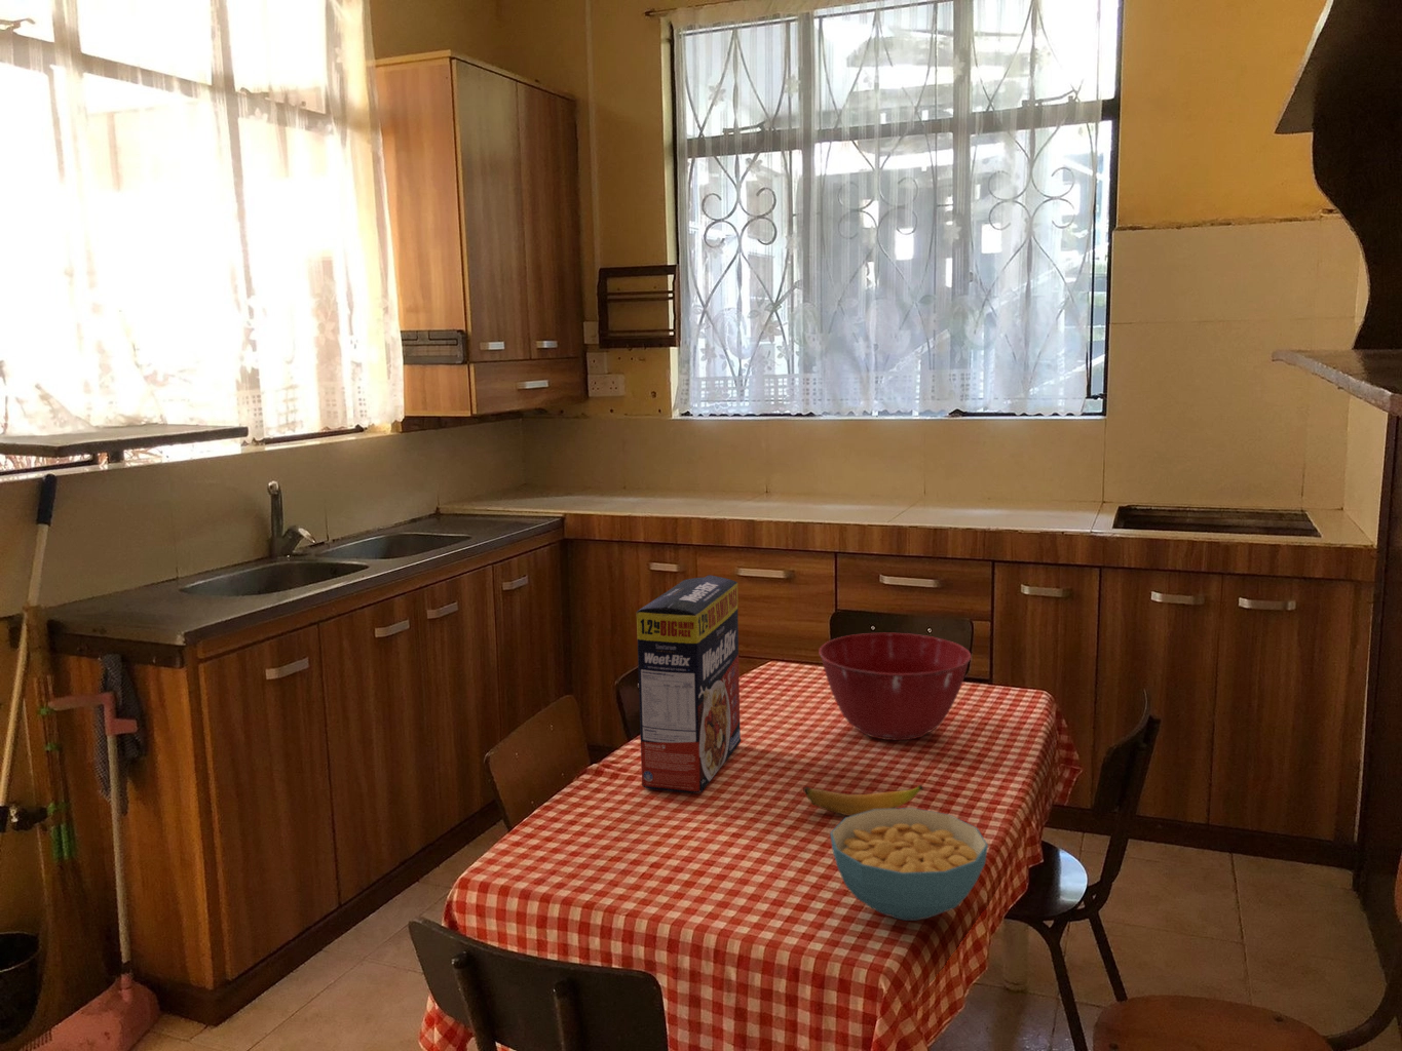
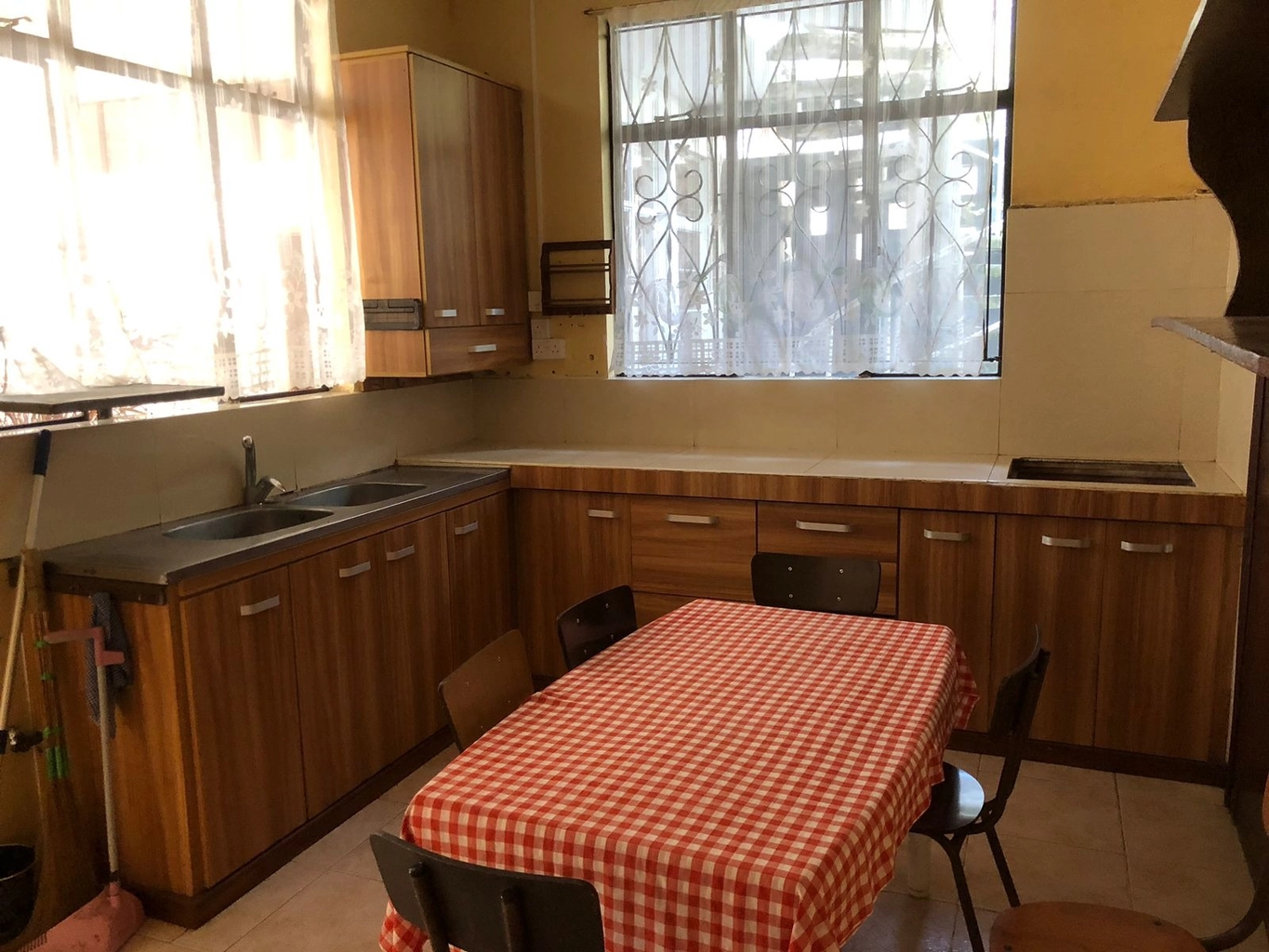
- cereal box (692, 678)
- banana (862, 797)
- mixing bowl (894, 690)
- cereal bowl (907, 873)
